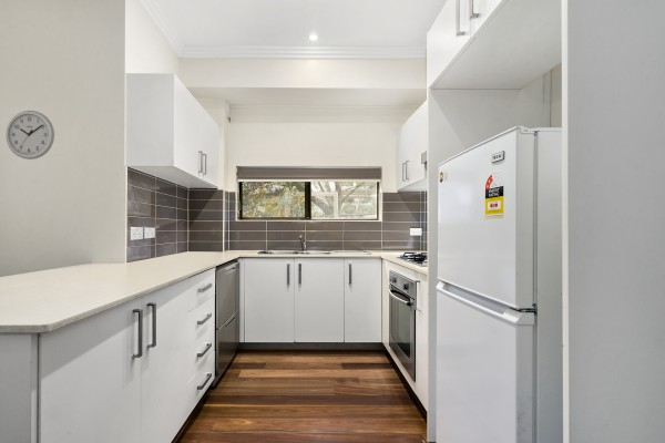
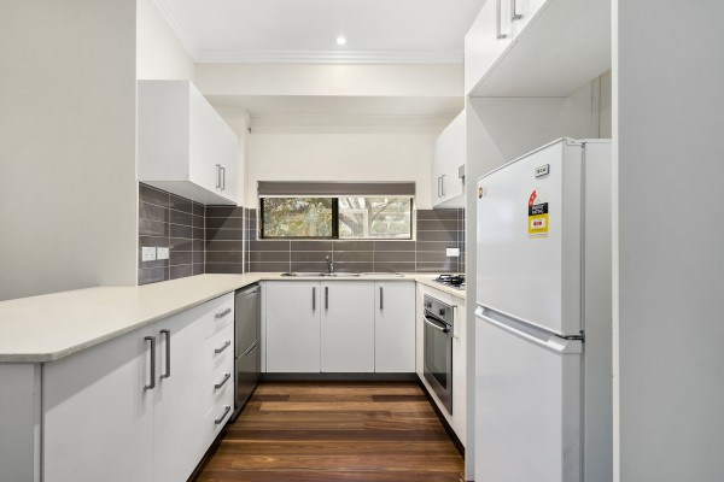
- wall clock (29, 134)
